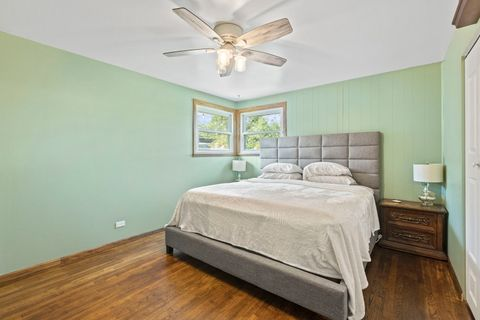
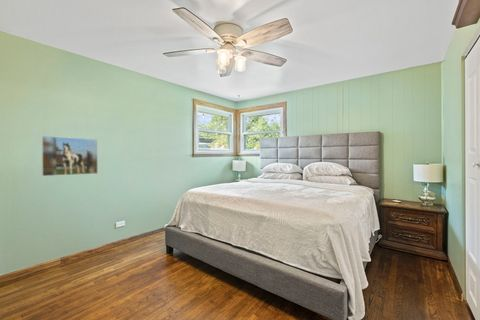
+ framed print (71, 156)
